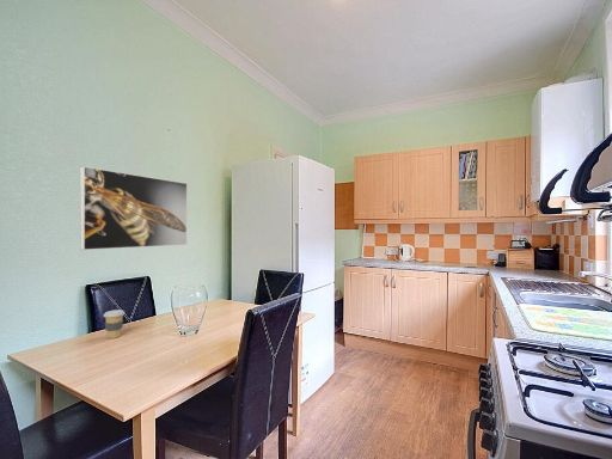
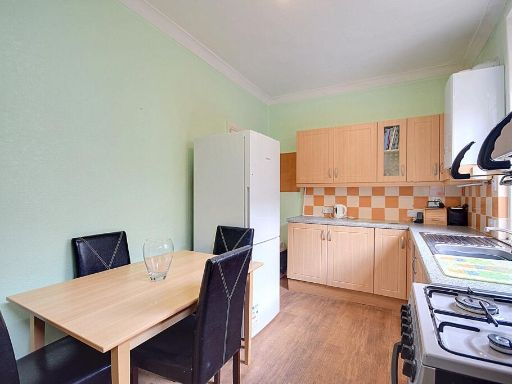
- coffee cup (114, 324)
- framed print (141, 212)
